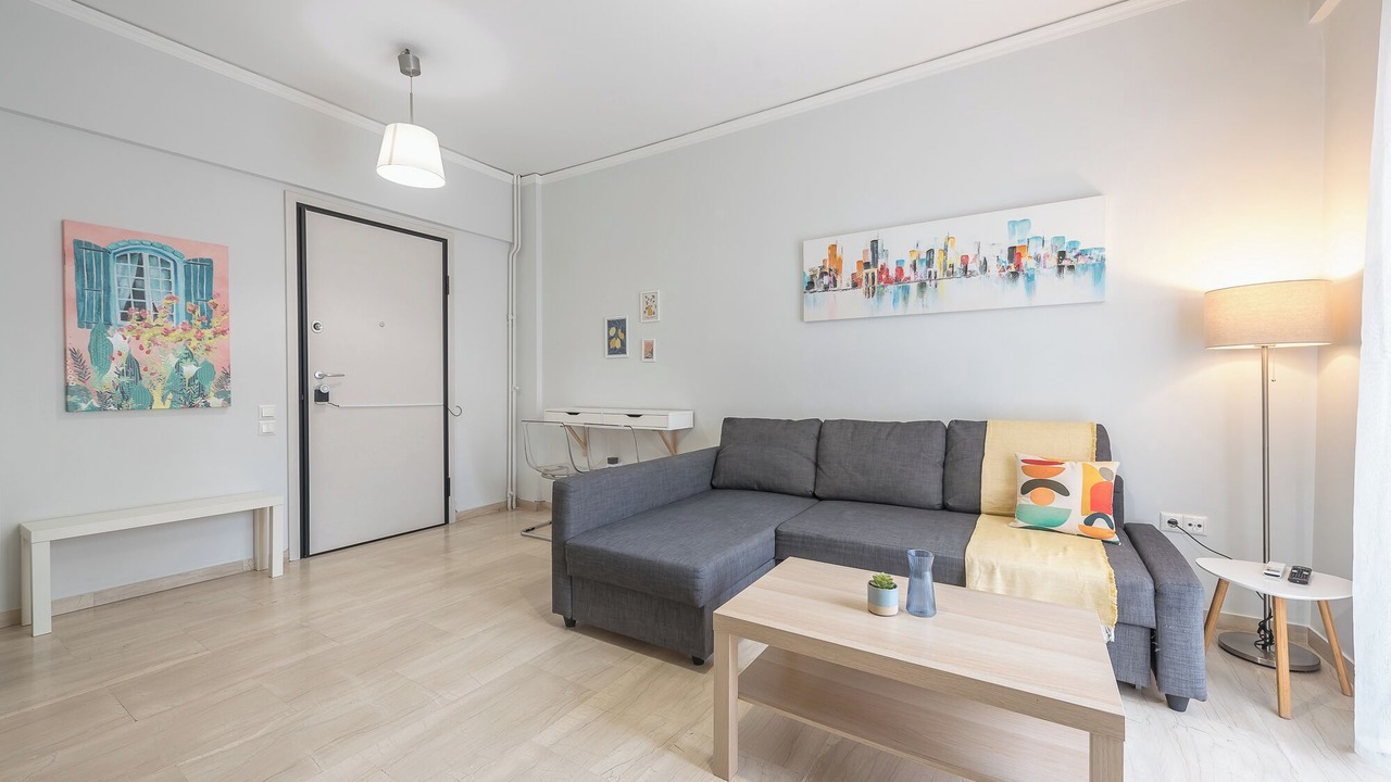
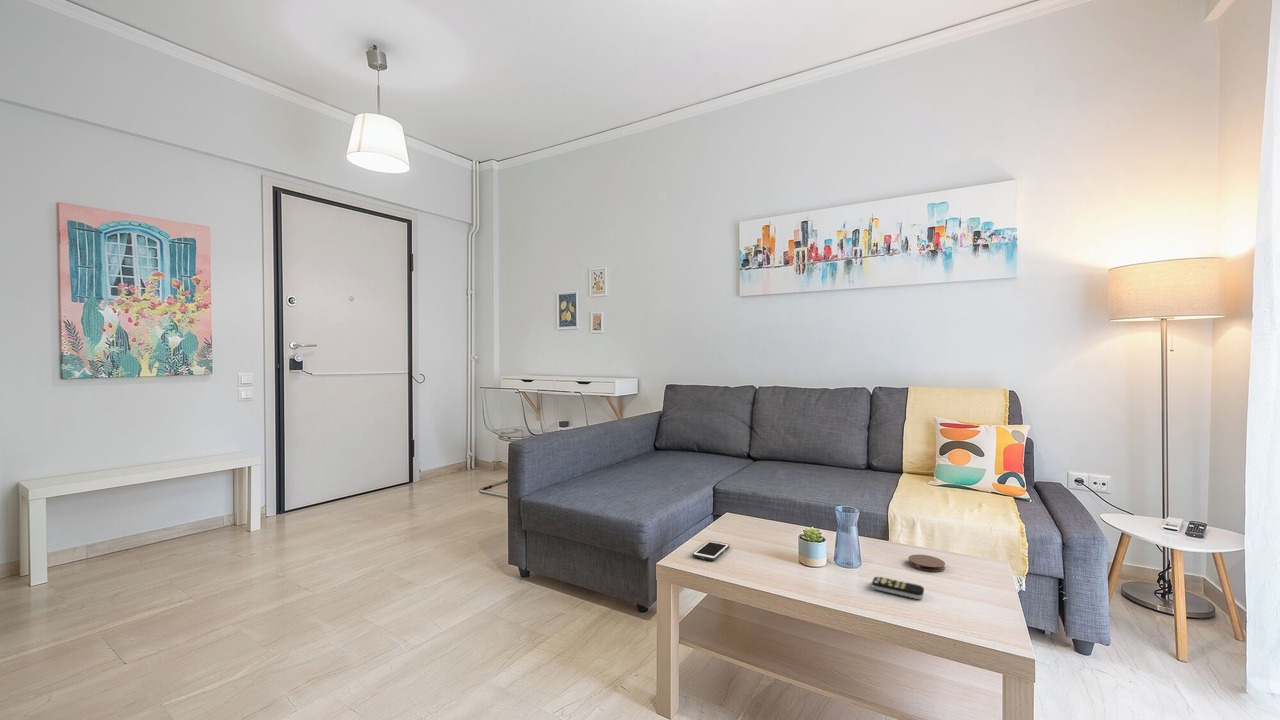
+ cell phone (711, 550)
+ remote control (897, 587)
+ coaster (926, 562)
